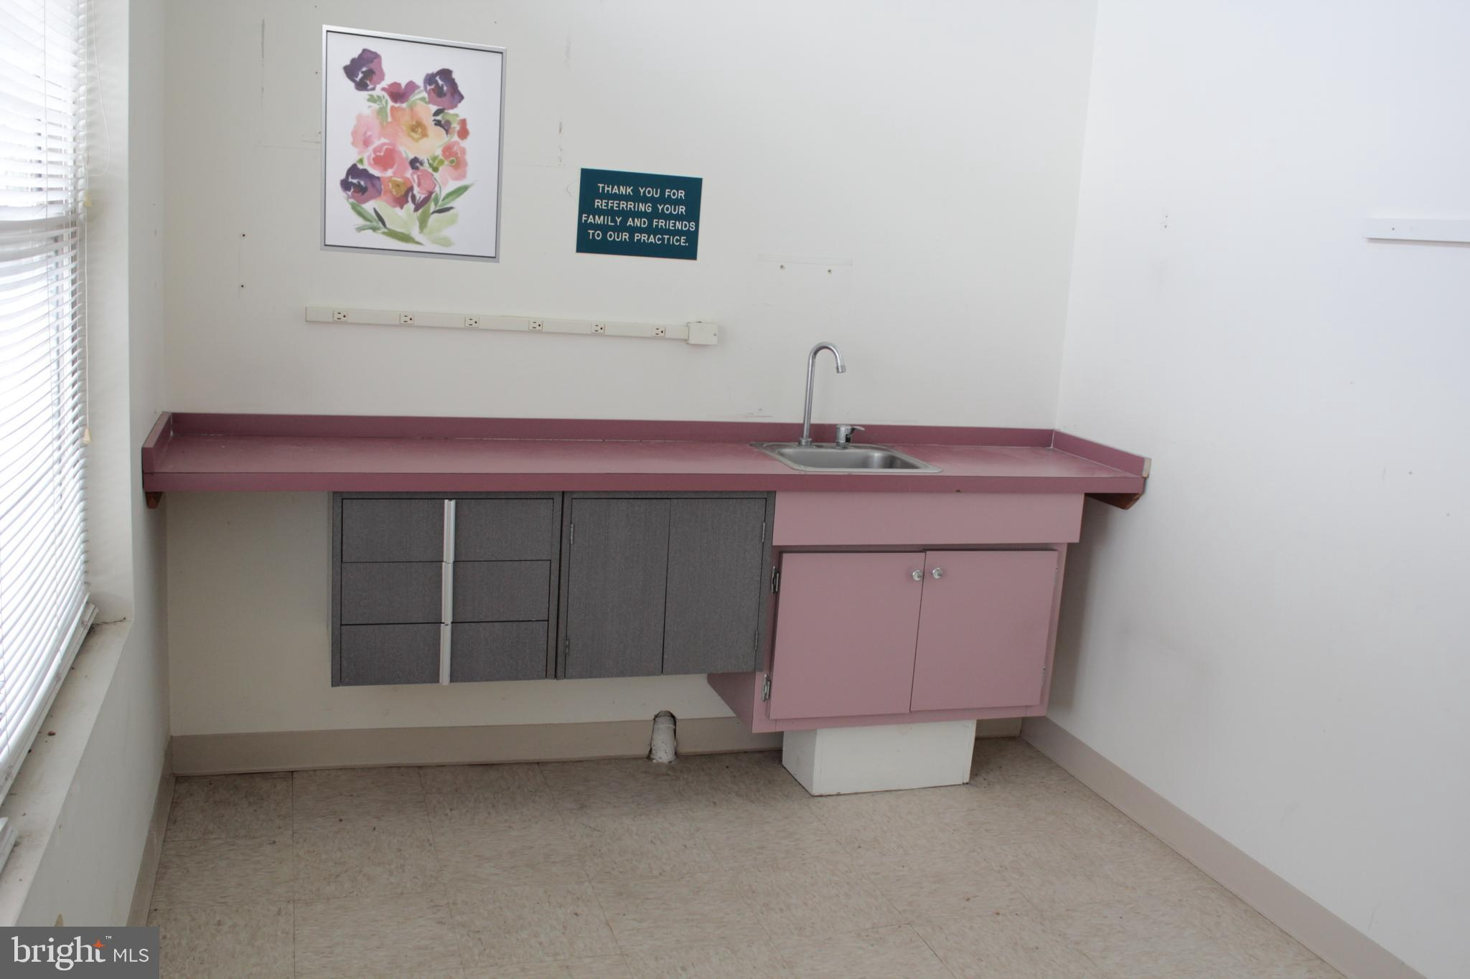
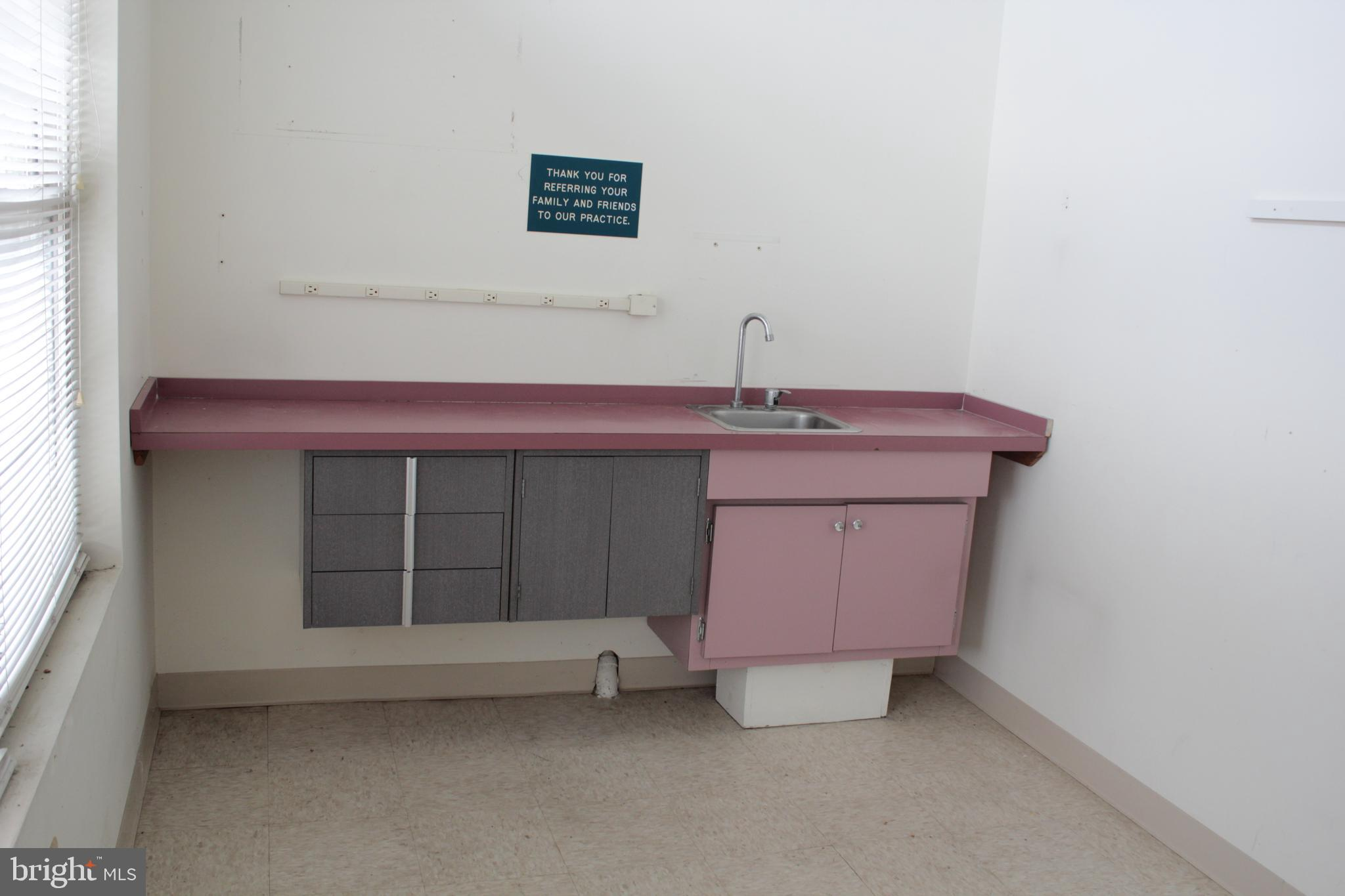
- wall art (413, 149)
